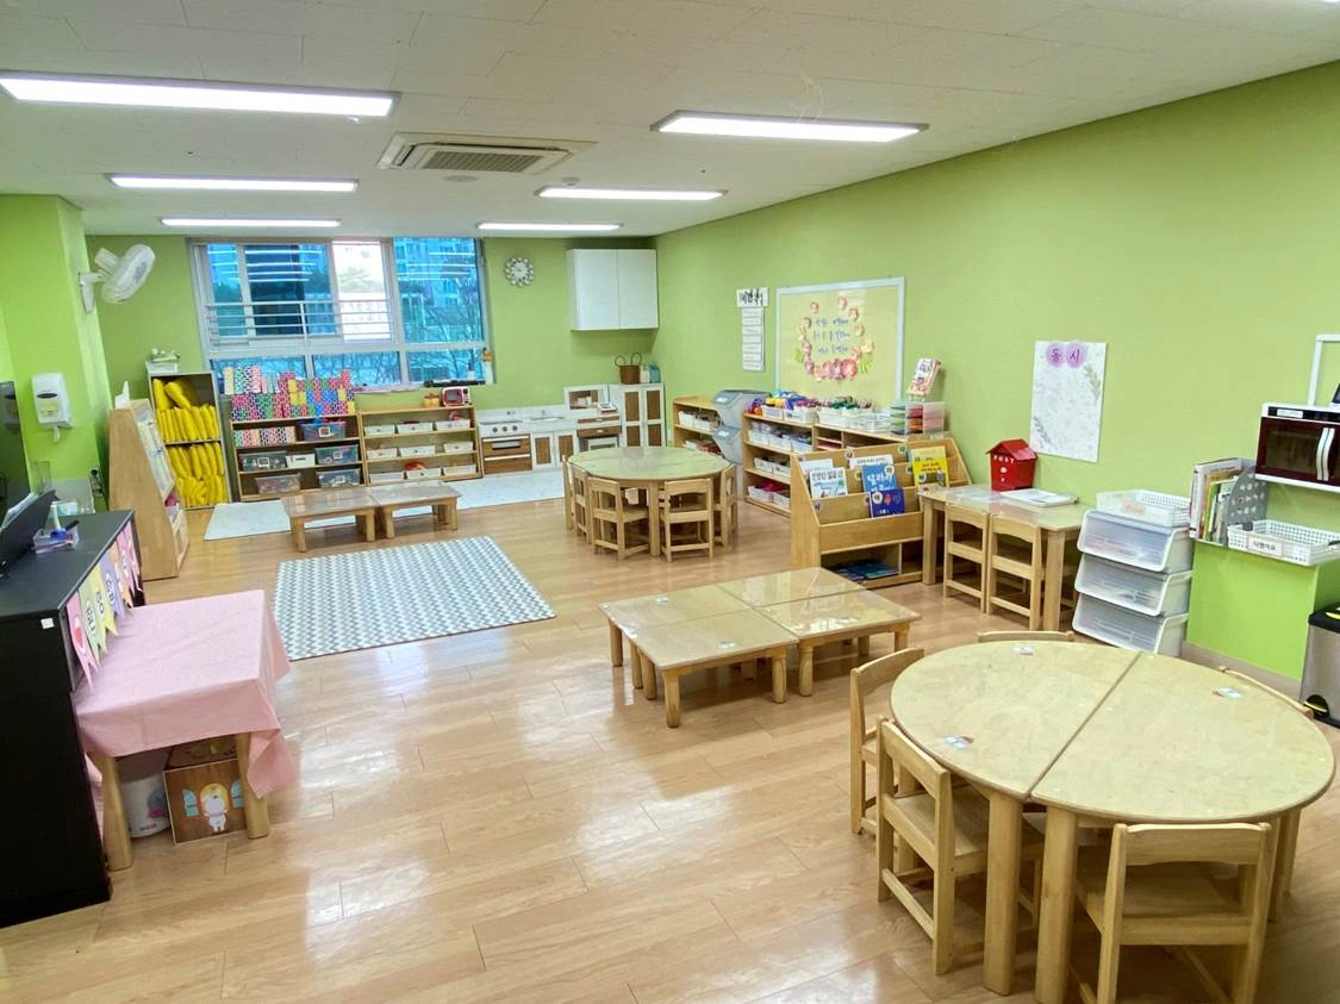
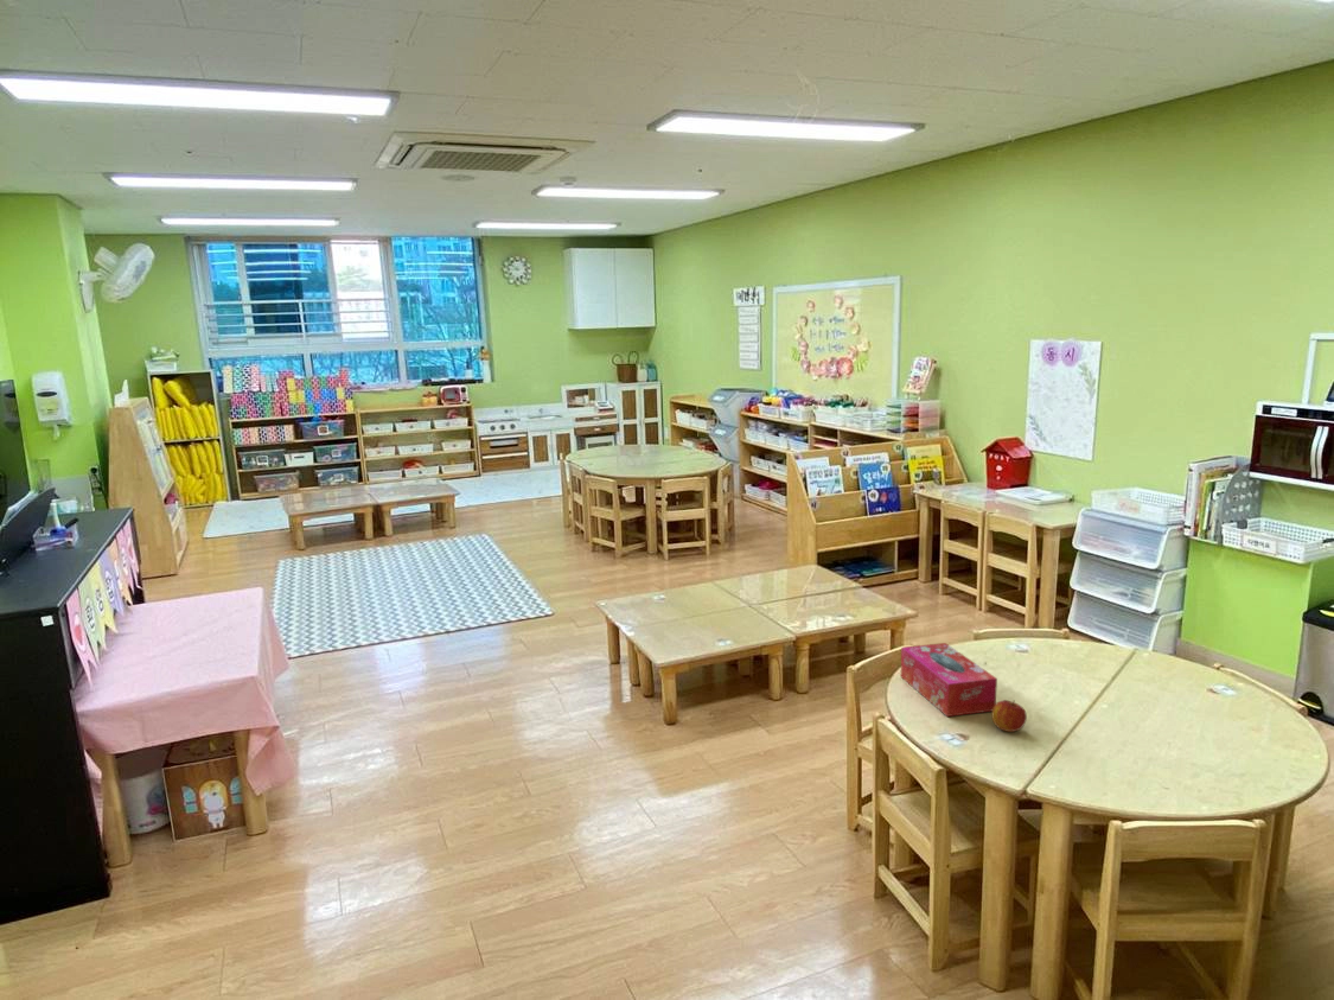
+ tissue box (946, 677)
+ apple (1009, 714)
